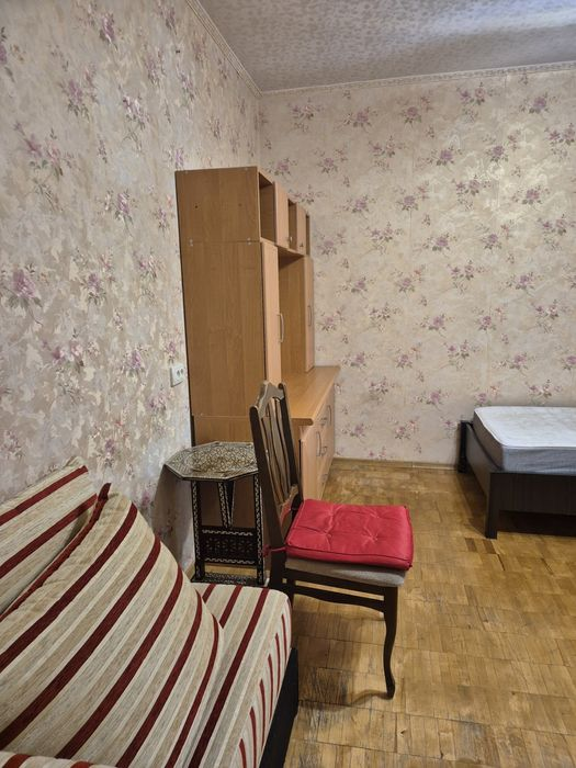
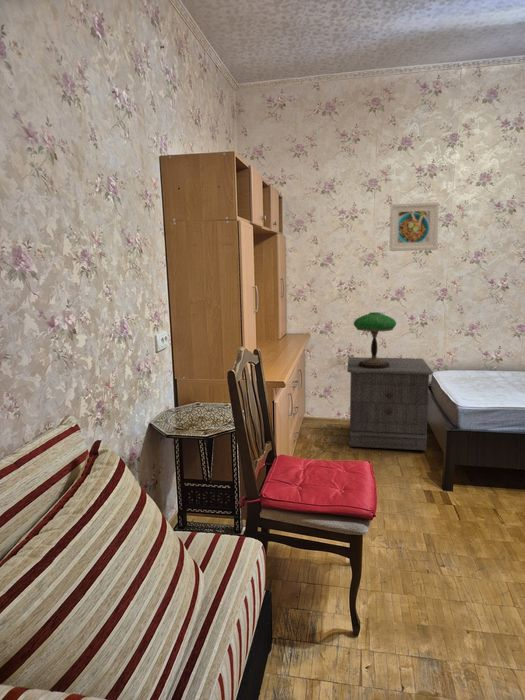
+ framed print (413, 226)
+ table lamp (374, 339)
+ nightstand (386, 401)
